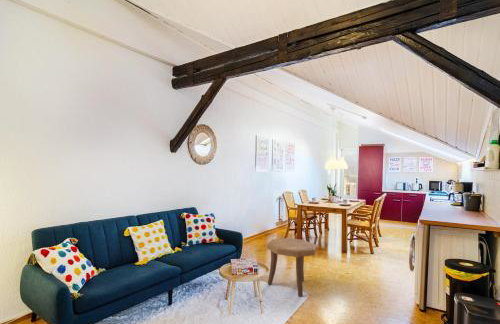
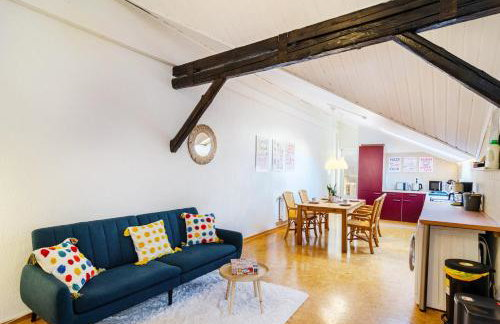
- side table (296, 264)
